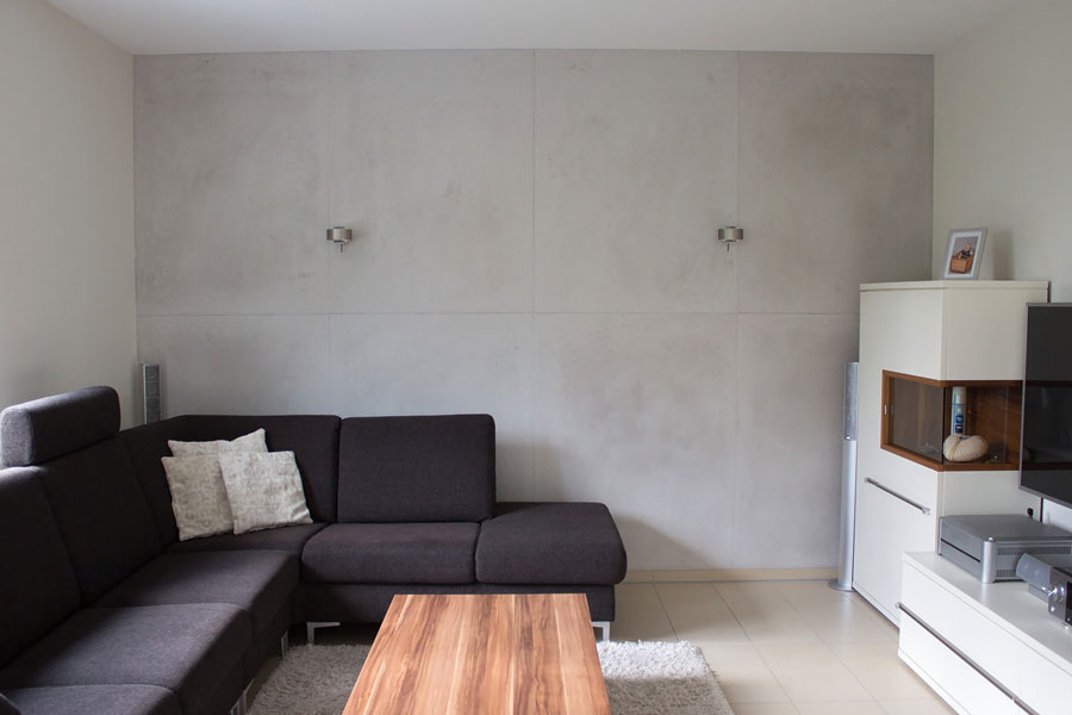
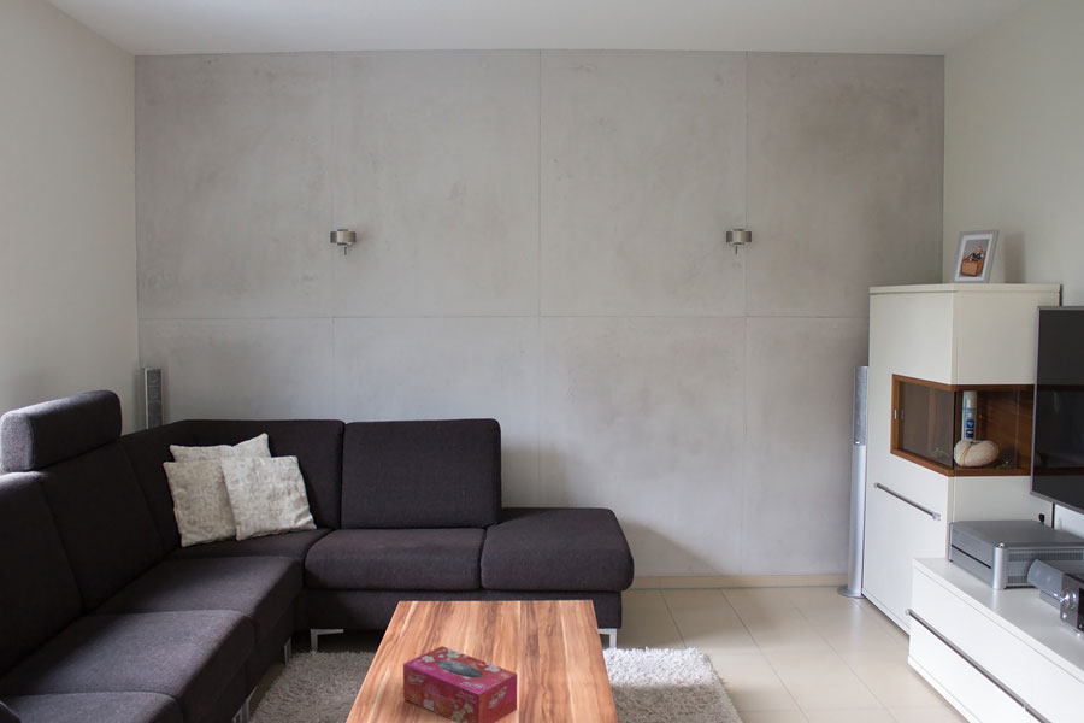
+ tissue box (459, 686)
